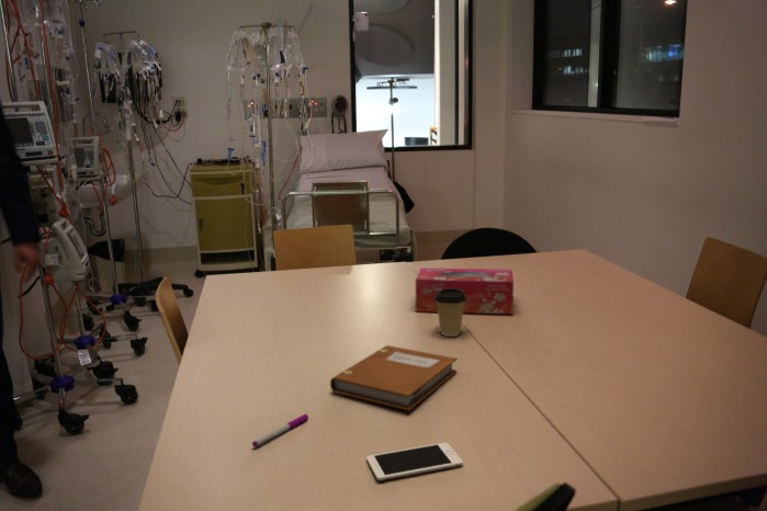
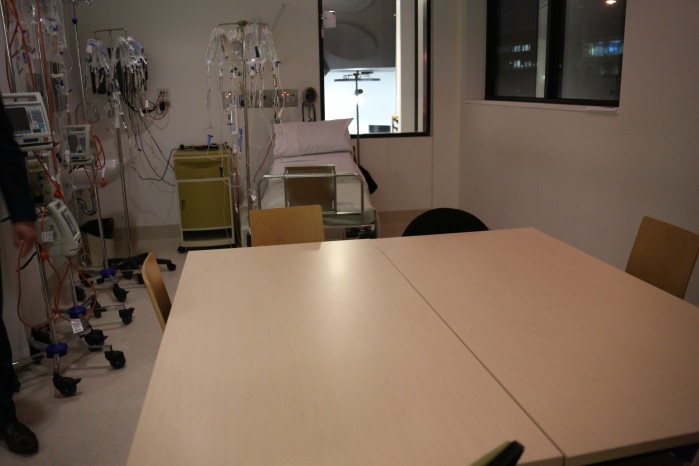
- coffee cup (450, 313)
- tissue box (464, 289)
- cell phone (414, 461)
- pen (281, 429)
- notebook (396, 373)
